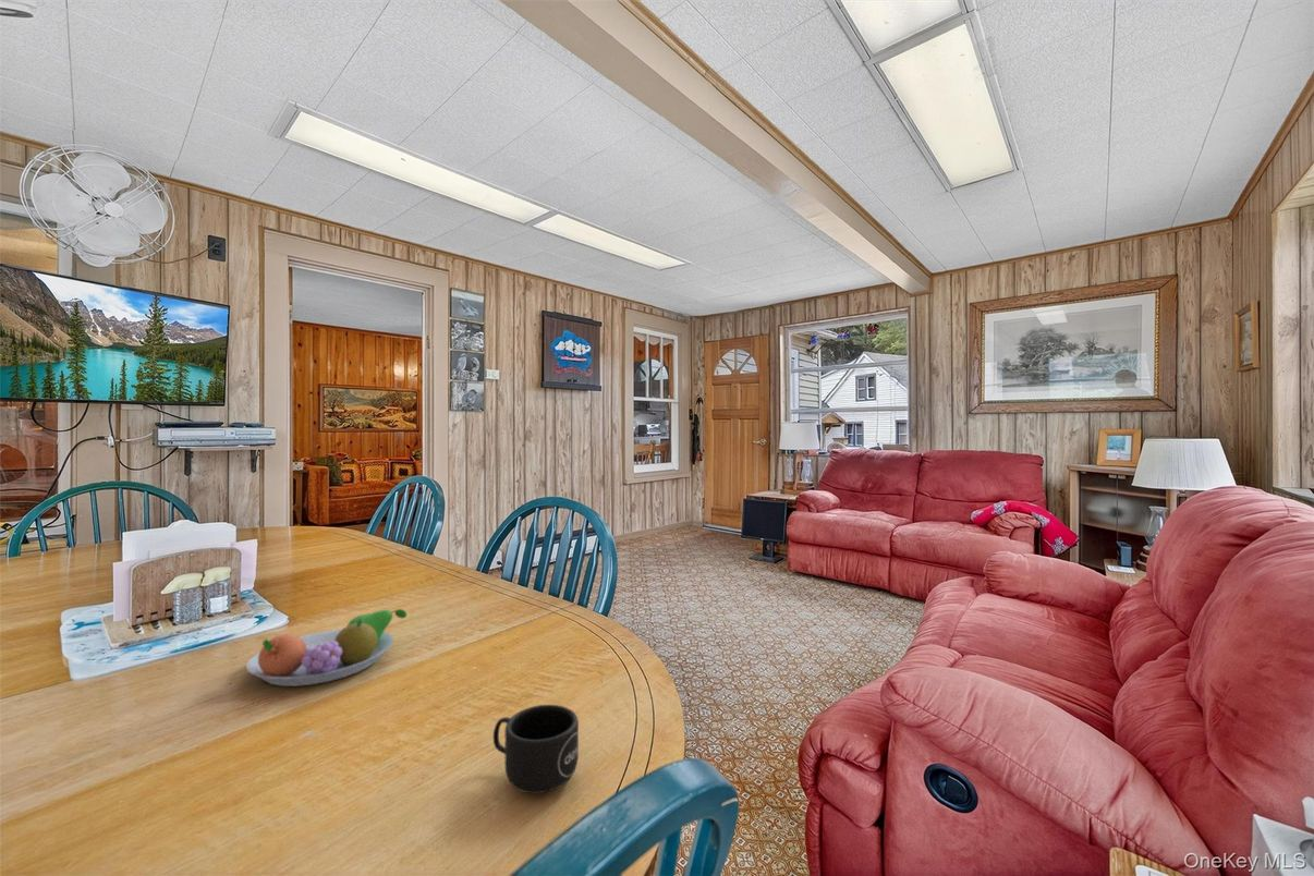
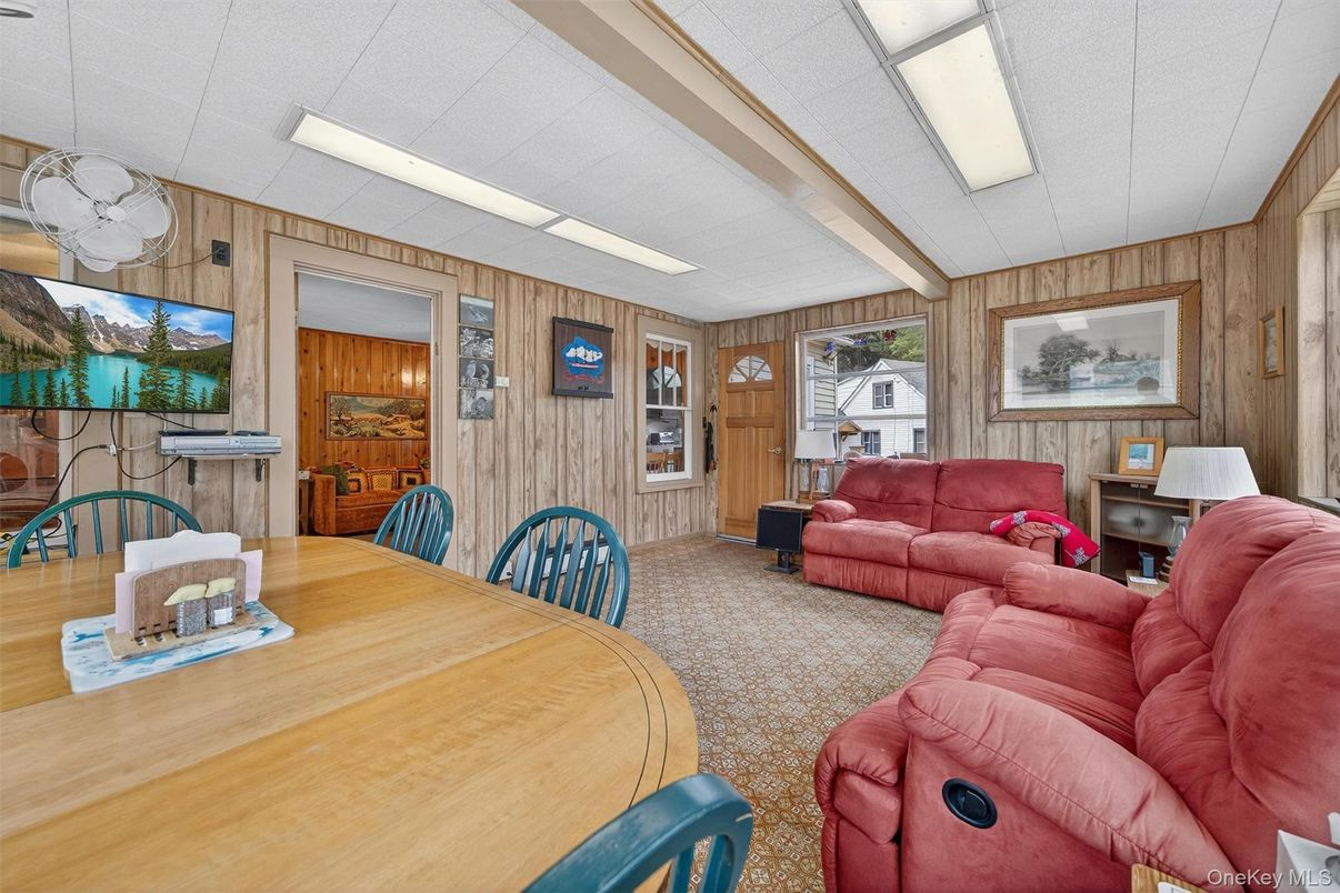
- mug (532, 746)
- fruit bowl (330, 637)
